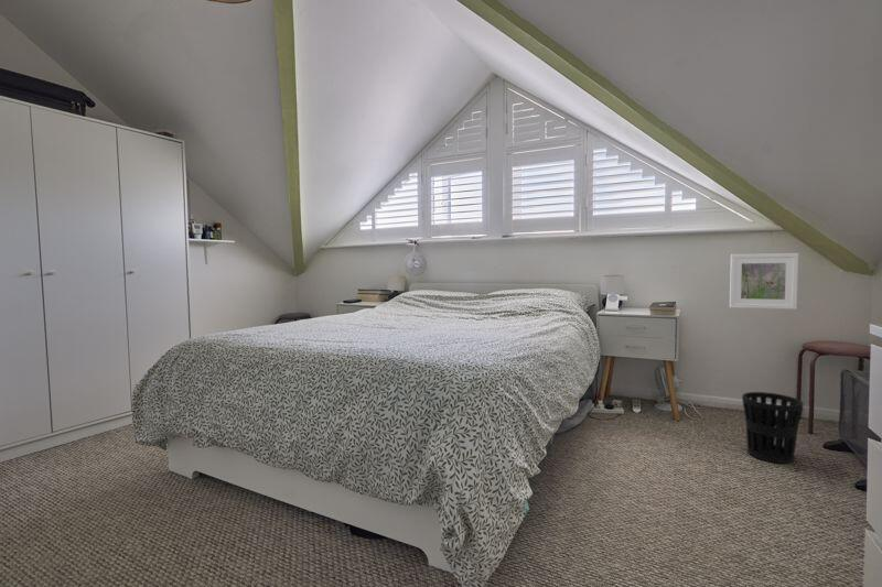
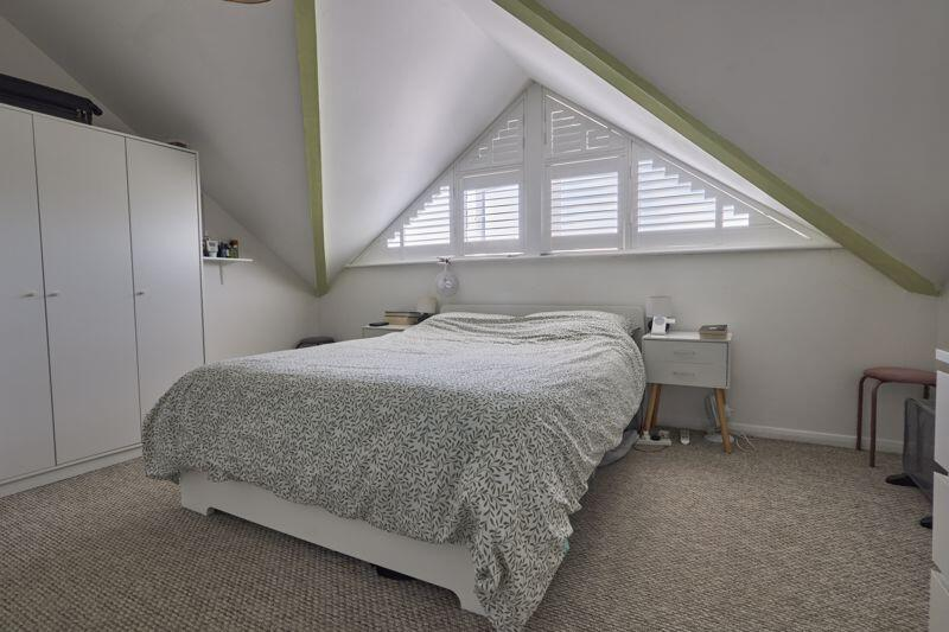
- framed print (762, 281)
- wastebasket (771, 426)
